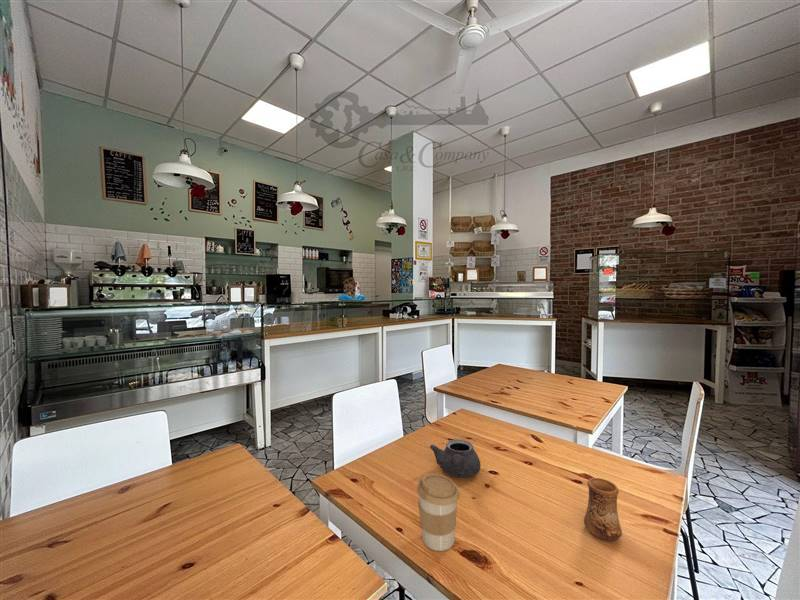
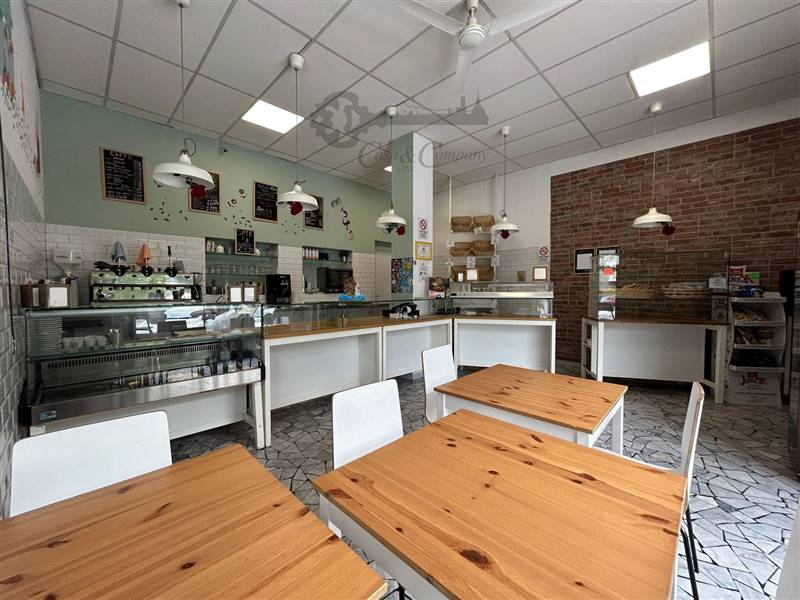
- teapot (456, 458)
- cup (602, 508)
- coffee cup (438, 509)
